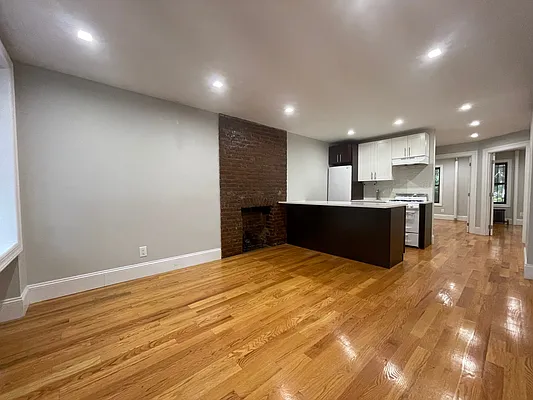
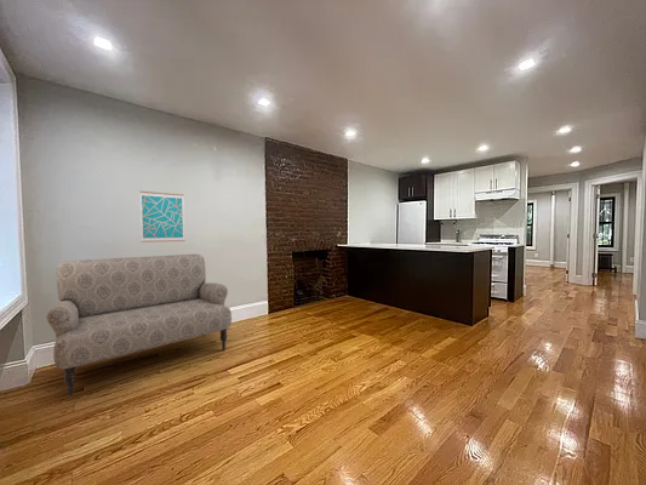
+ sofa (149, 308)
+ wall art (162, 217)
